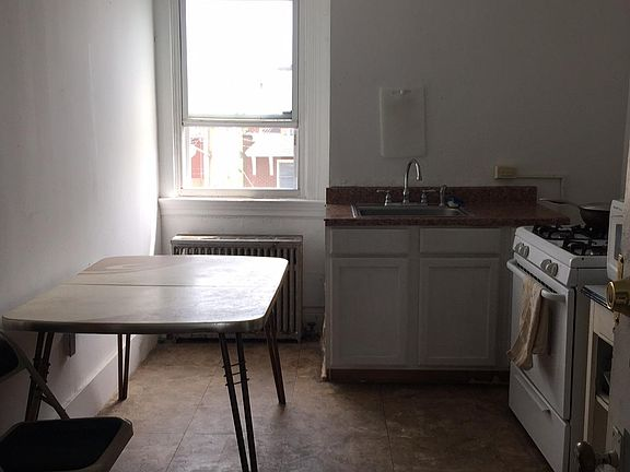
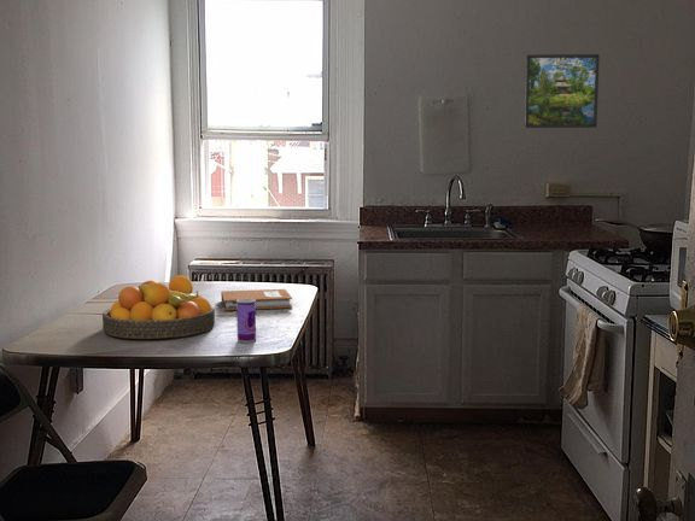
+ beverage can (246, 320)
+ fruit bowl (158, 303)
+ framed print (561, 90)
+ notebook (257, 298)
